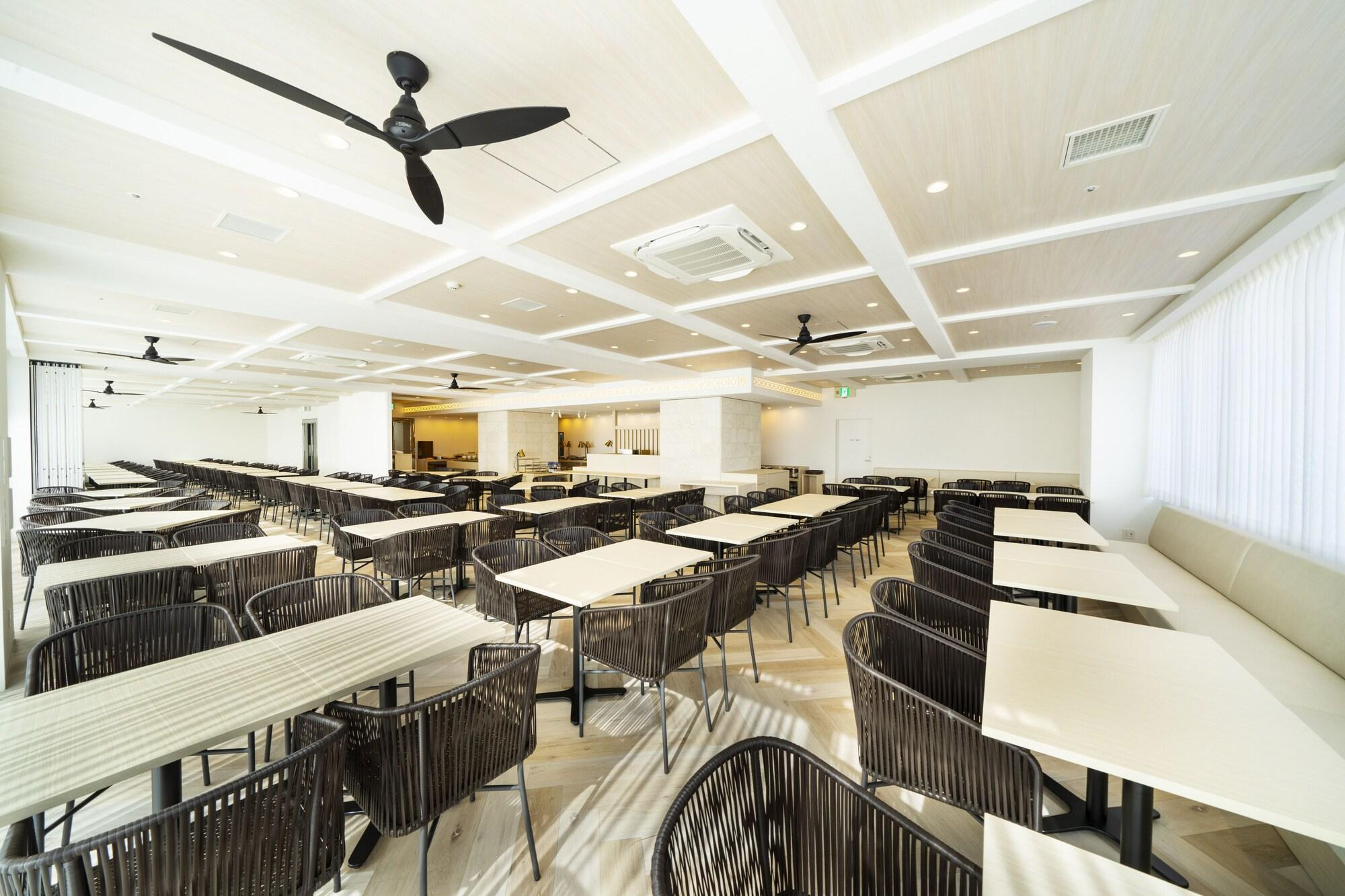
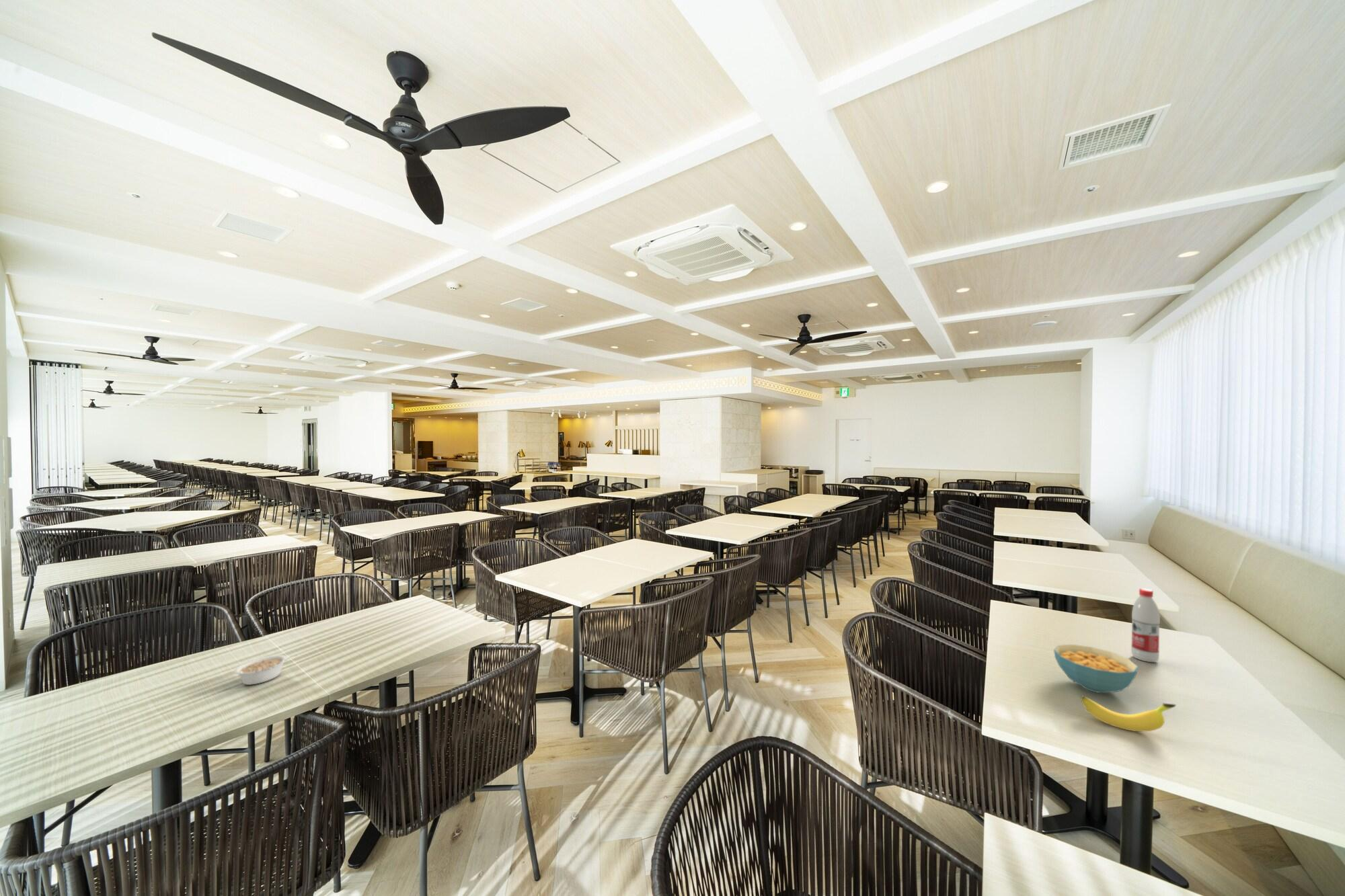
+ legume (264, 668)
+ banana (1126, 715)
+ cereal bowl (1093, 673)
+ water bottle (1145, 624)
